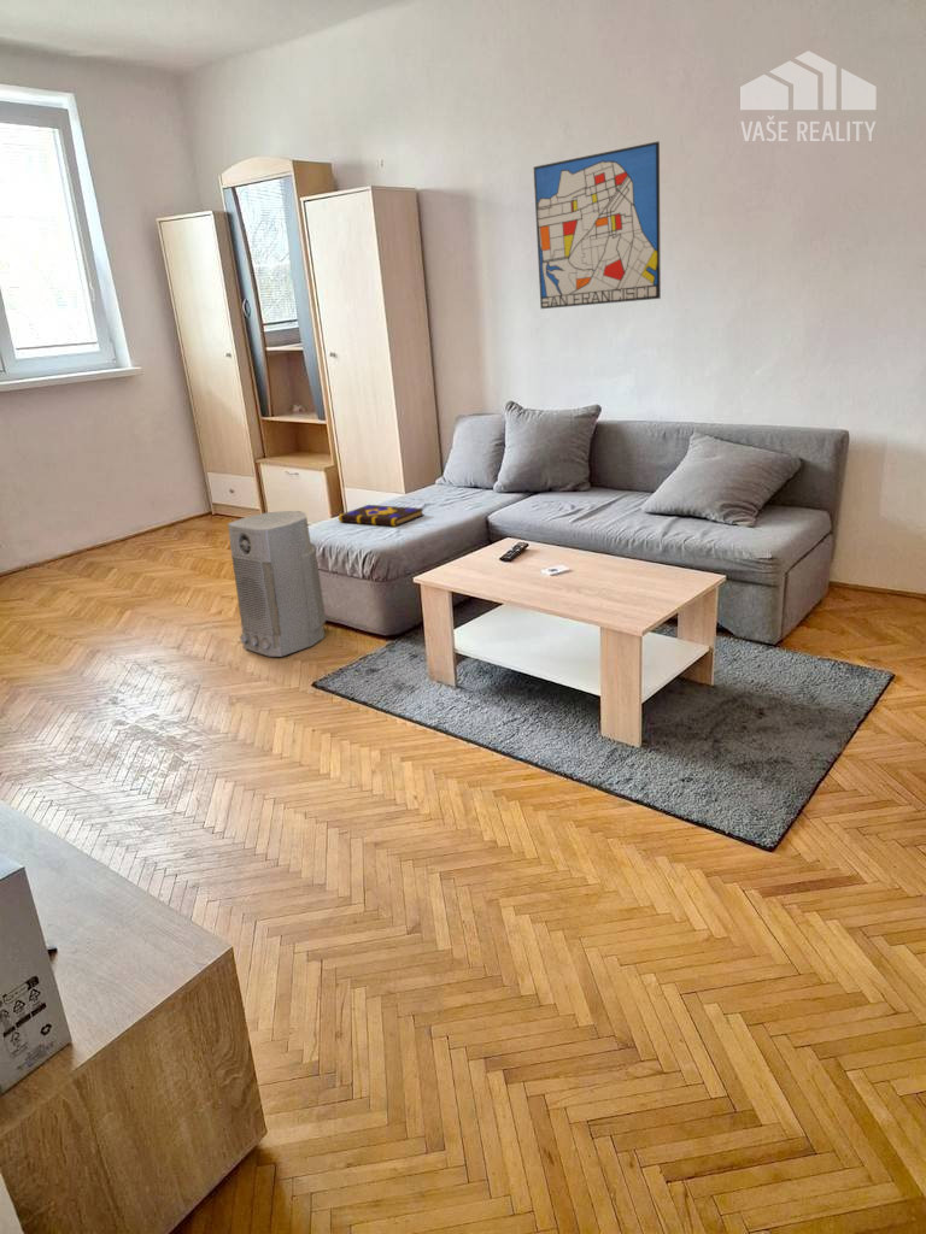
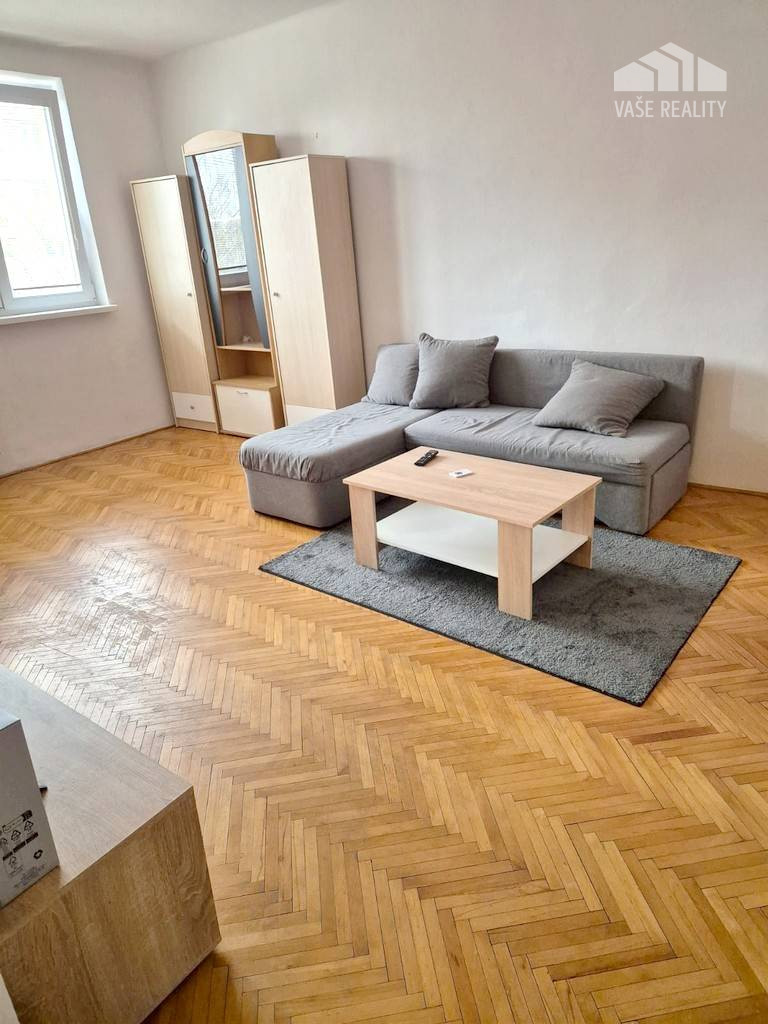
- air purifier (279, 581)
- book (382, 512)
- wall art (594, 231)
